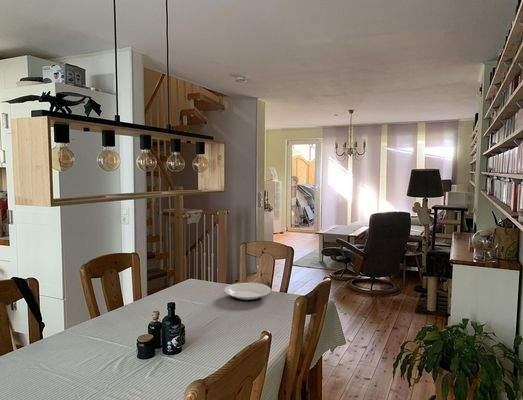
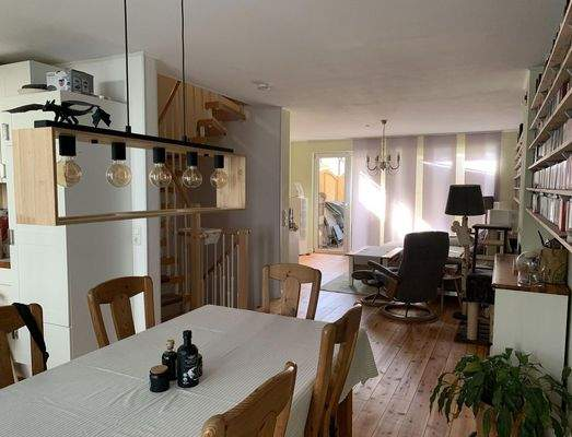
- plate (247, 292)
